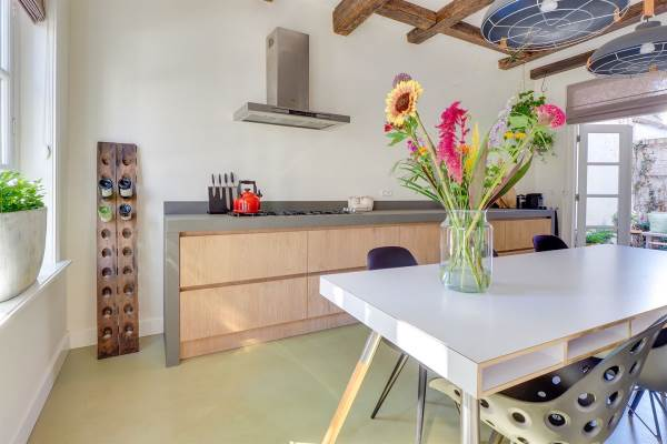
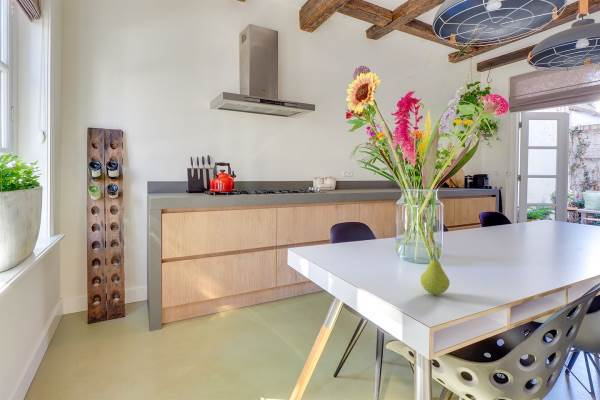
+ fruit (434, 273)
